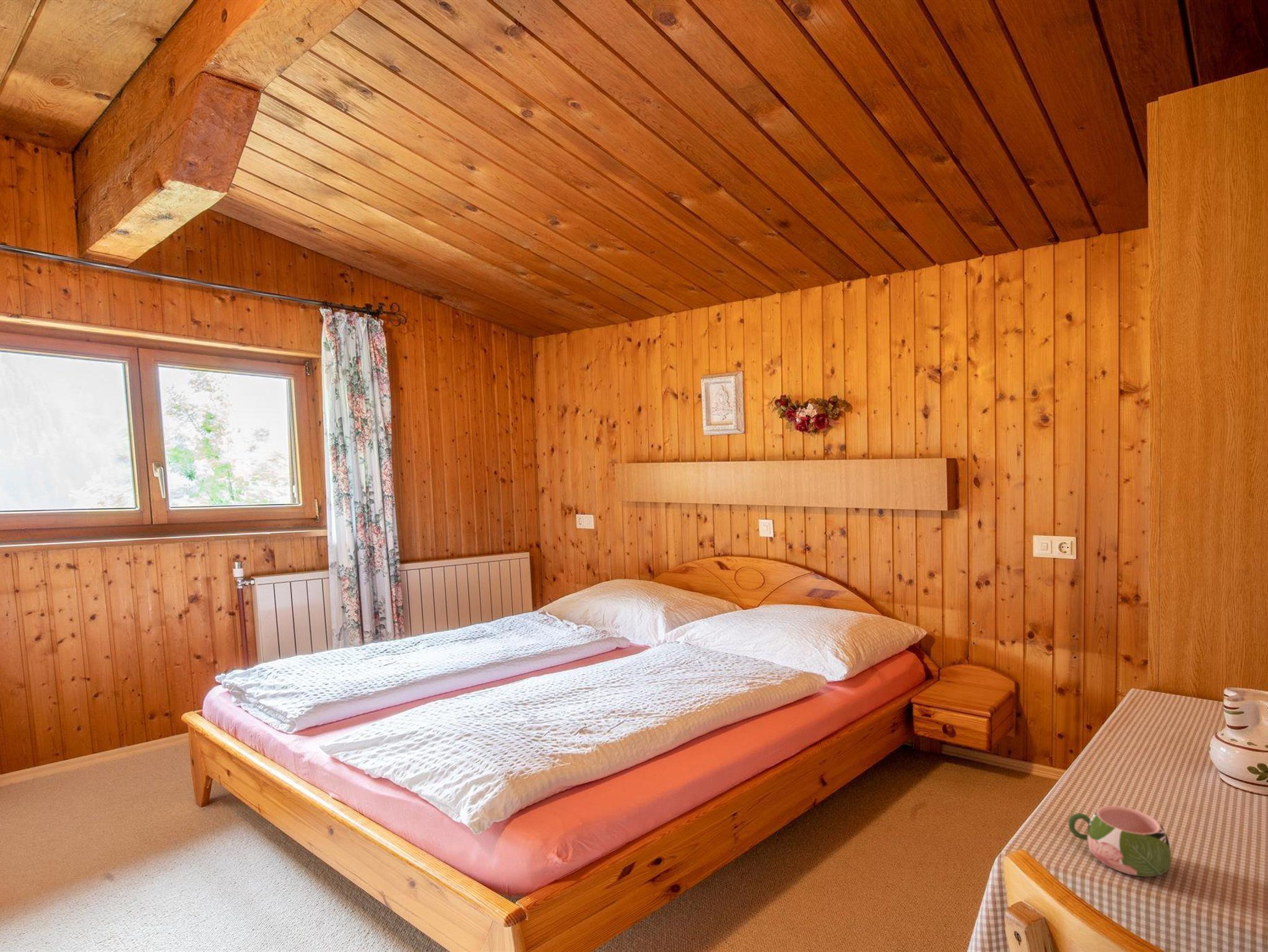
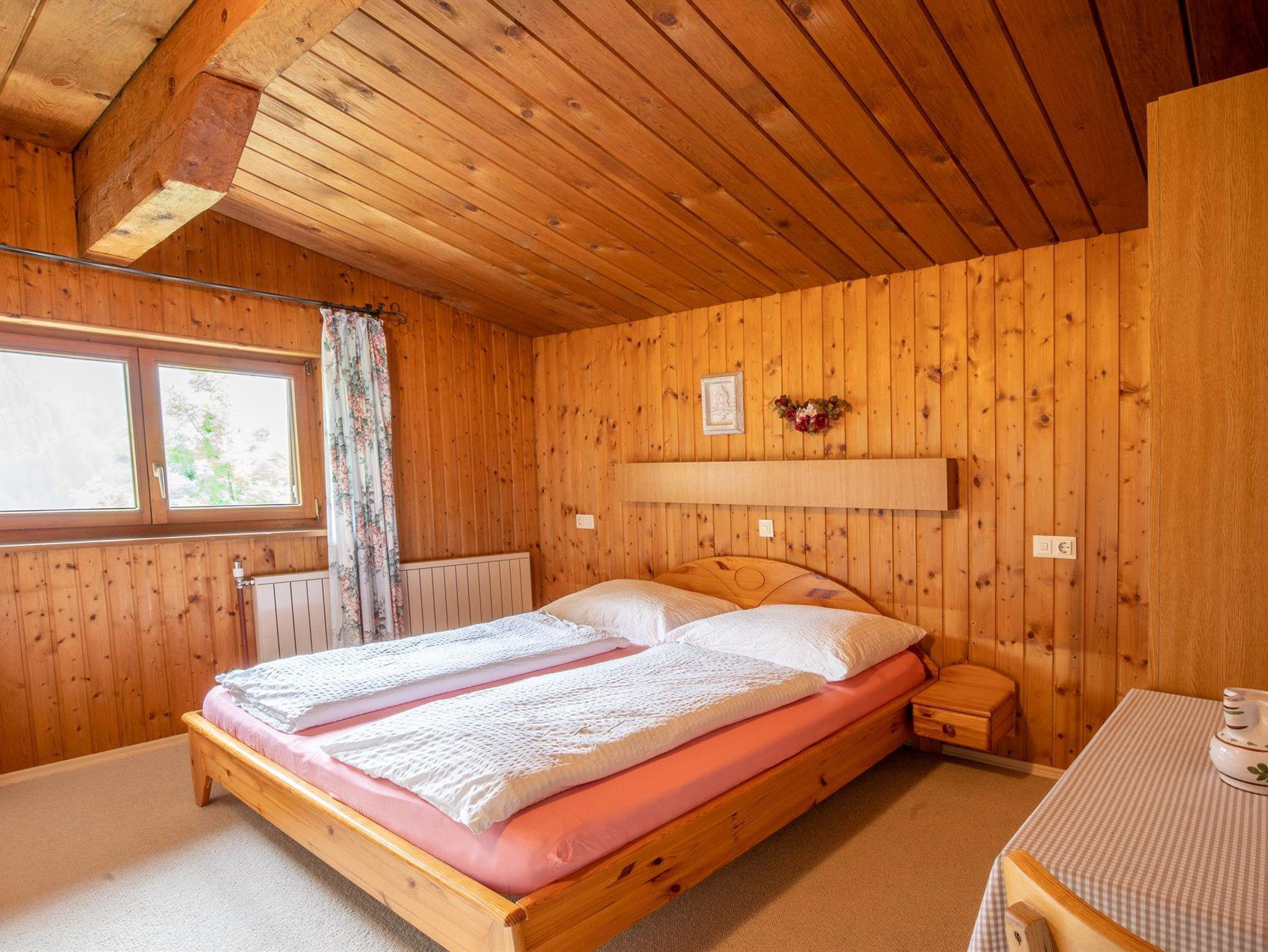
- mug (1118, 837)
